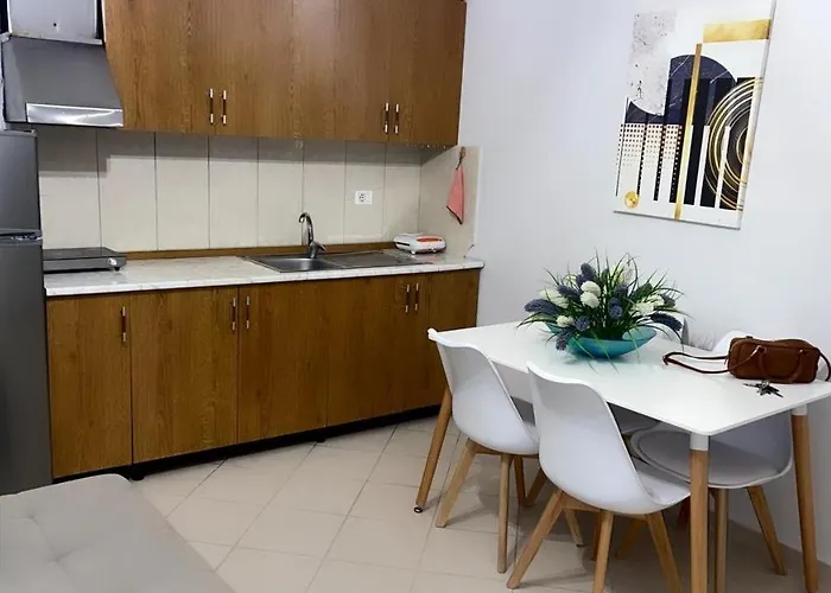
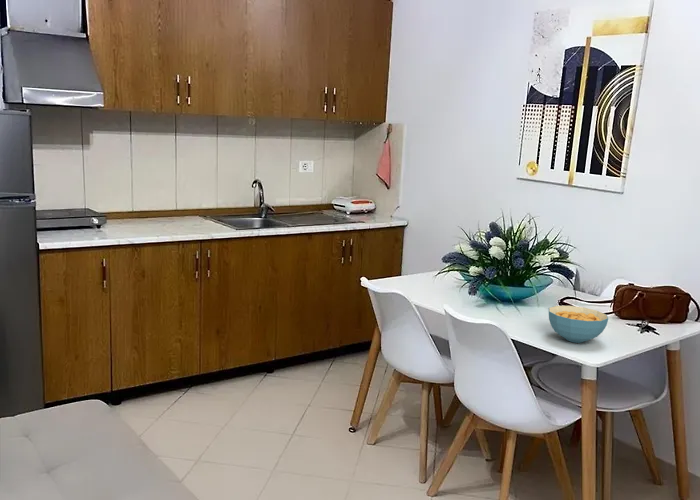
+ cereal bowl (576, 326)
